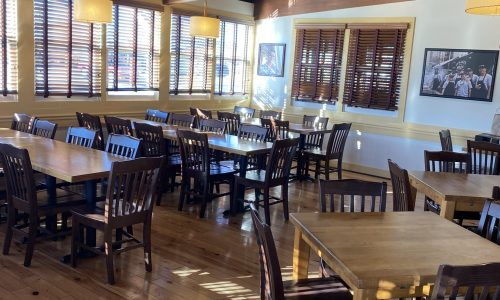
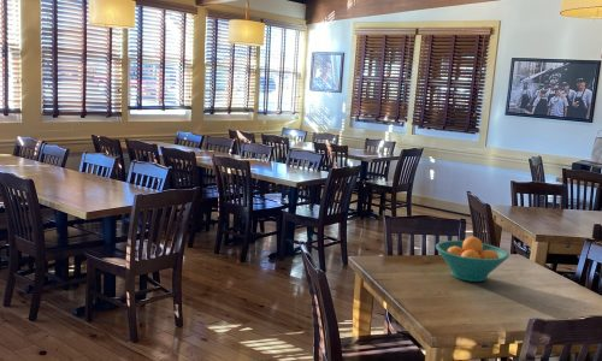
+ fruit bowl (471, 256)
